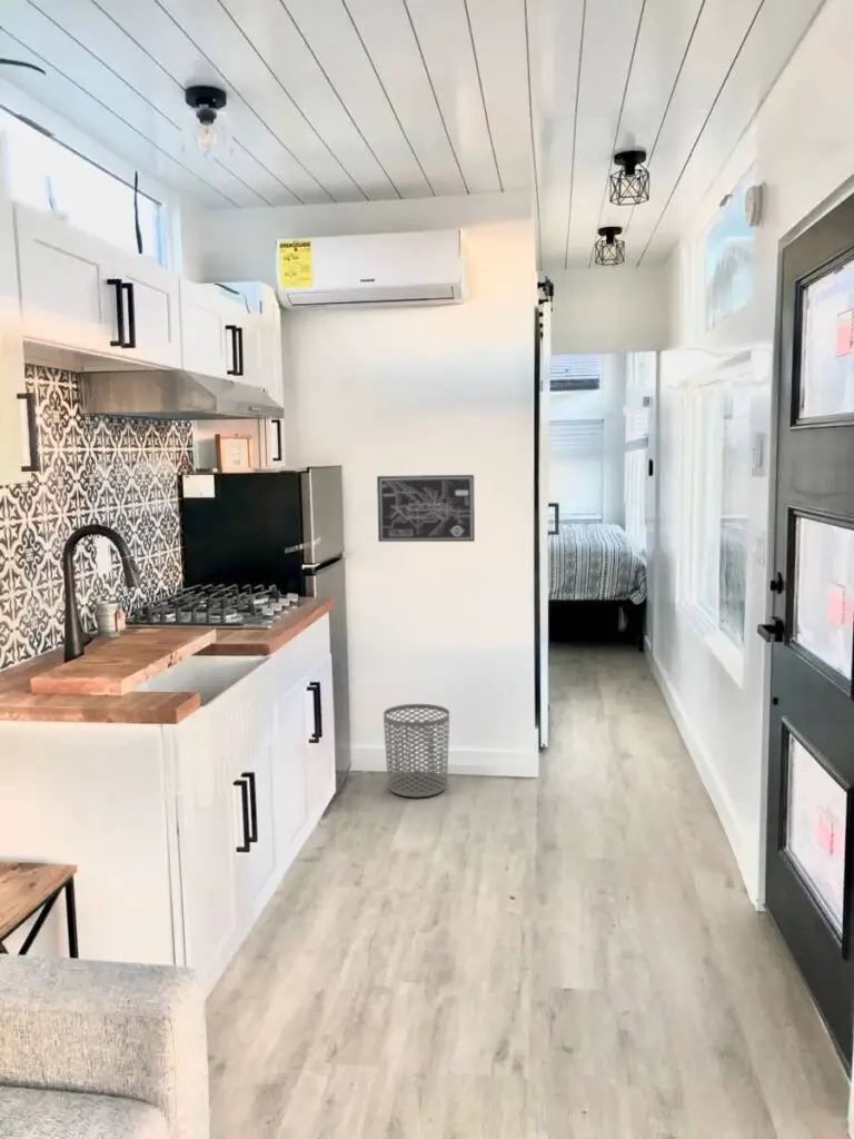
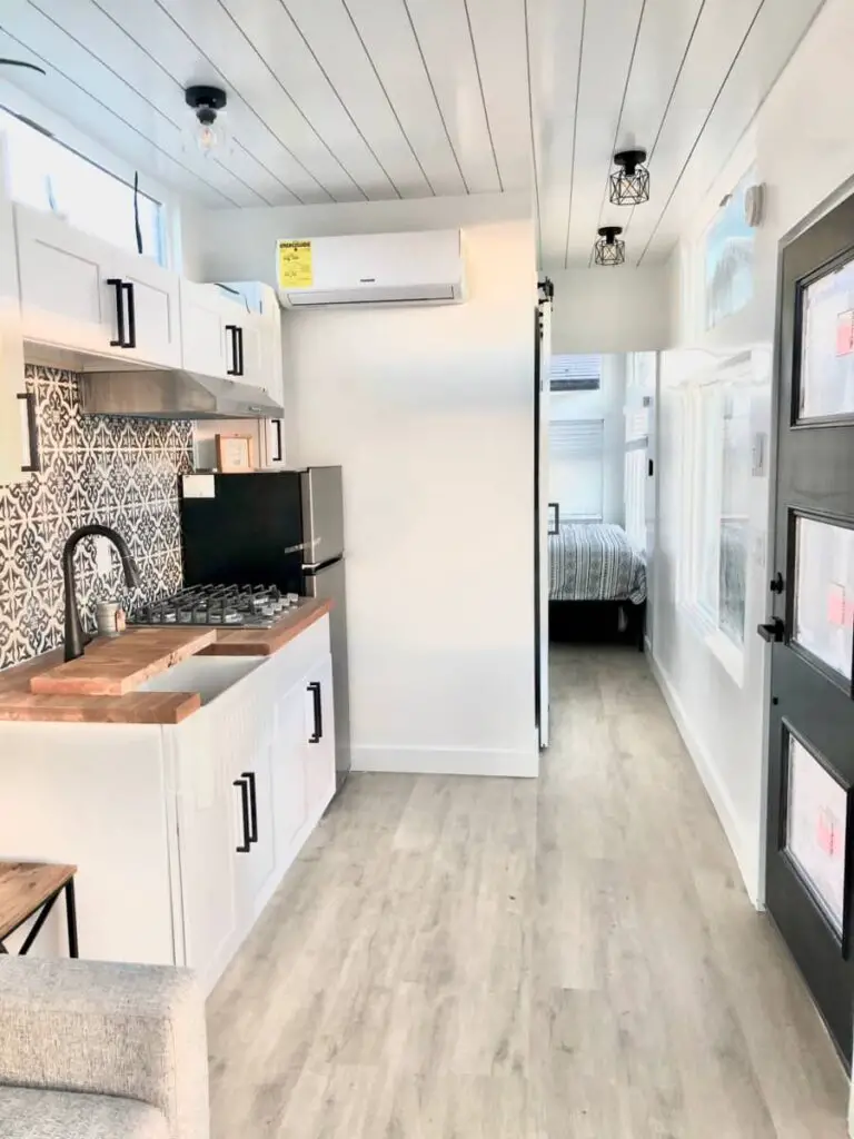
- waste bin (416, 750)
- wall art (425, 508)
